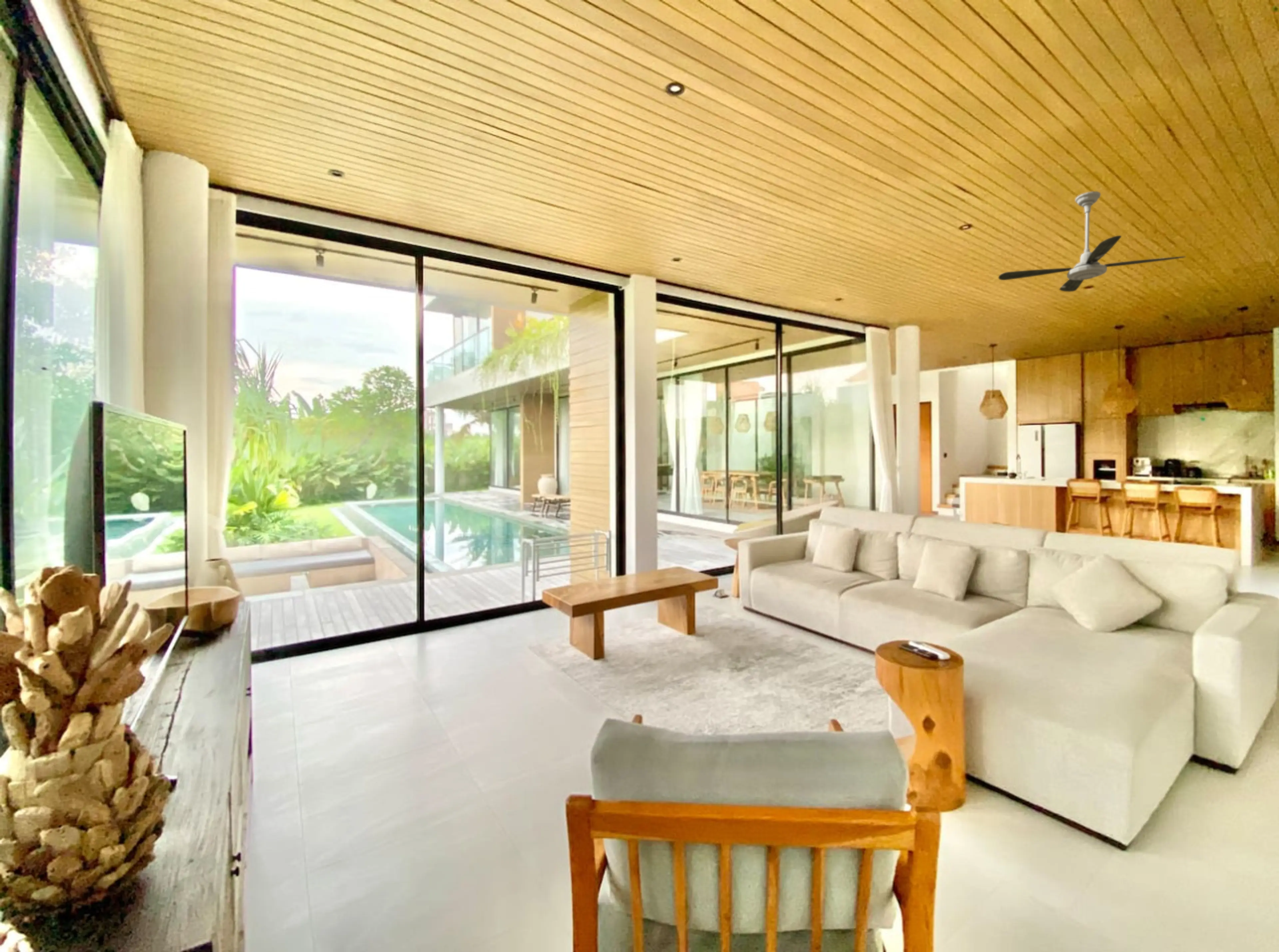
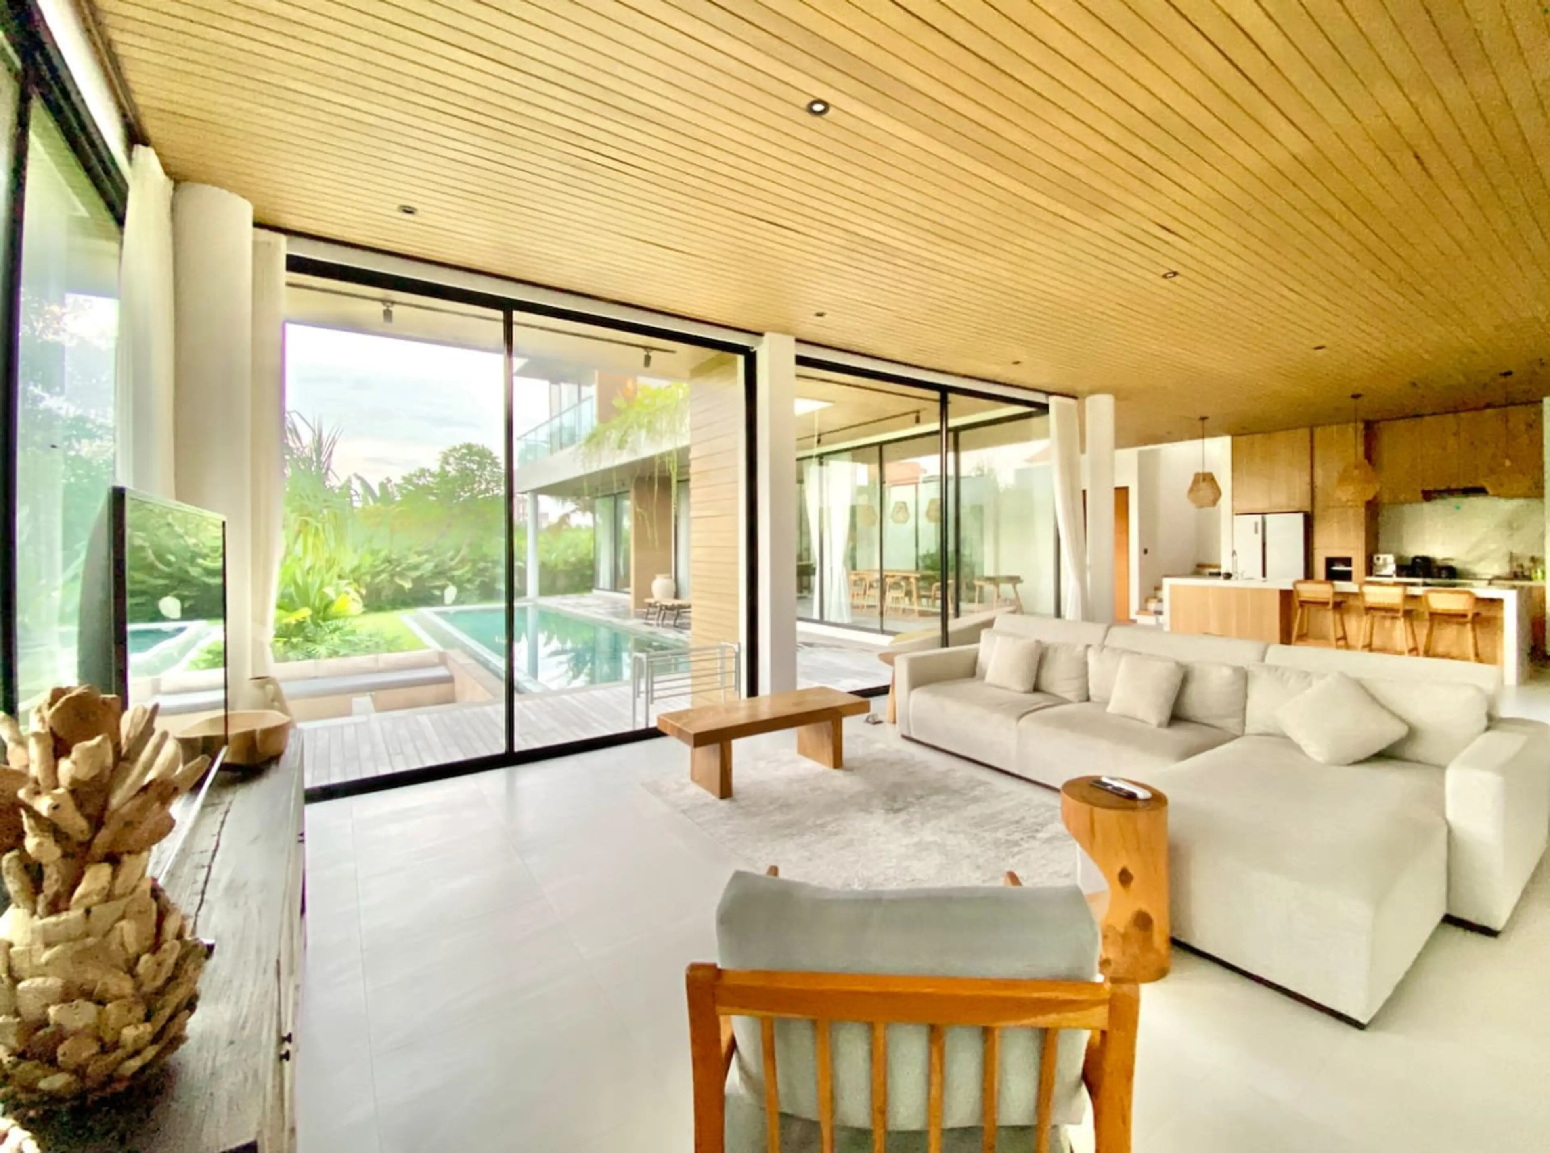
- ceiling fan (1086, 235)
